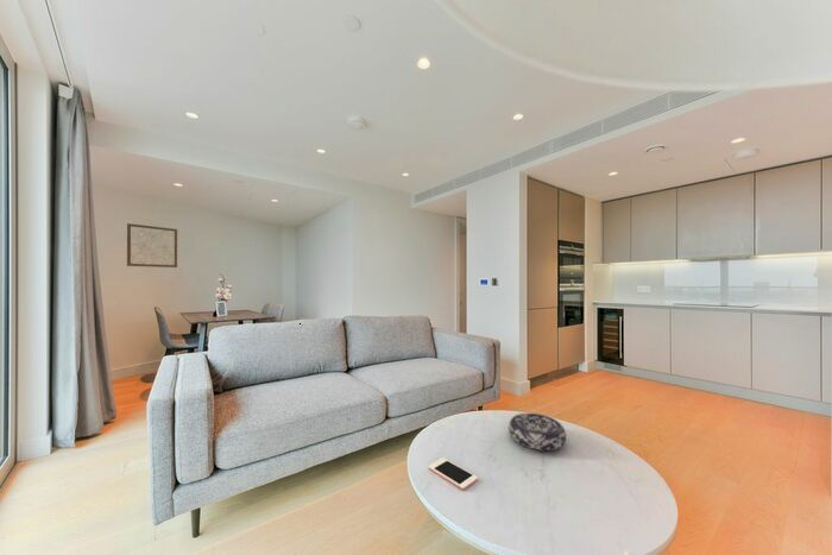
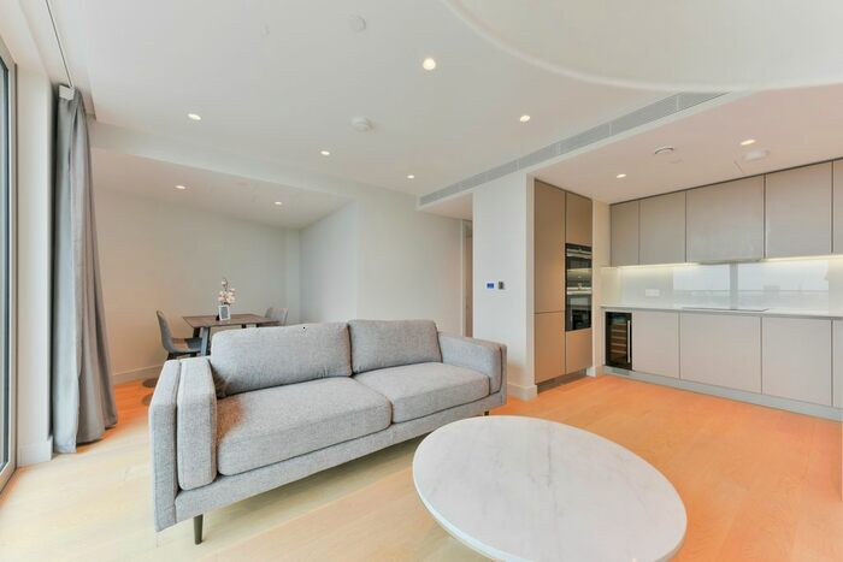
- decorative bowl (536, 430)
- cell phone (452, 472)
- wall art (151, 246)
